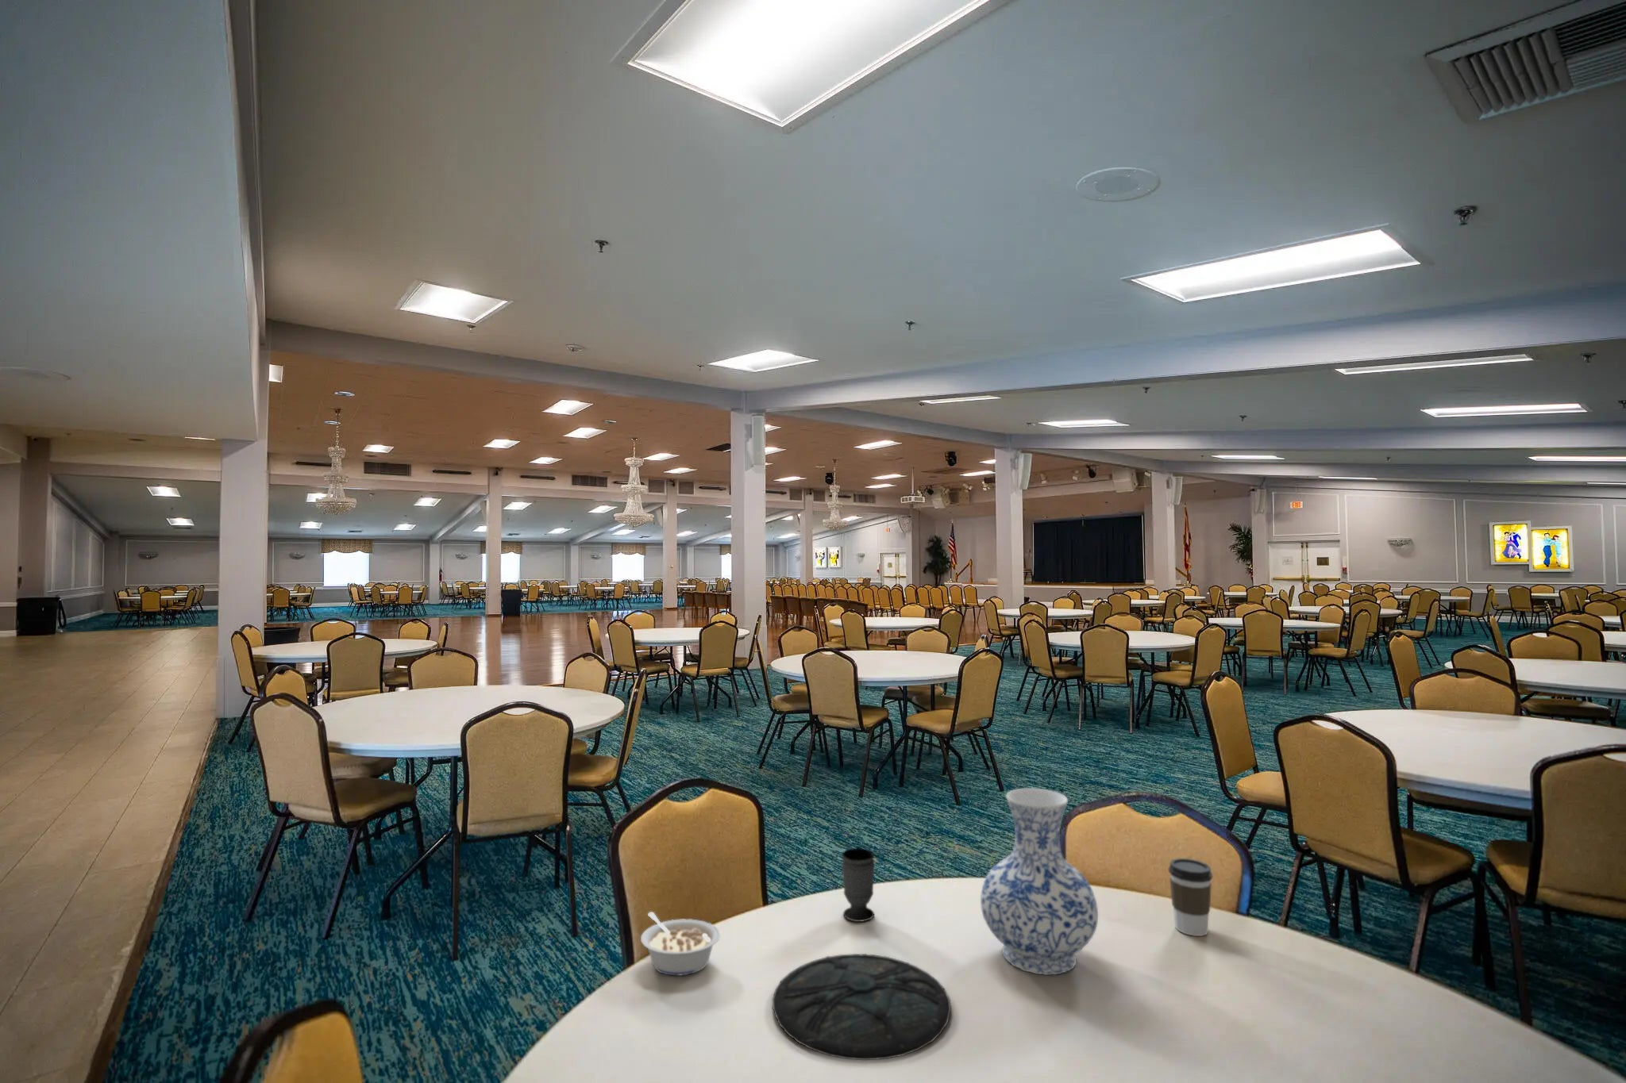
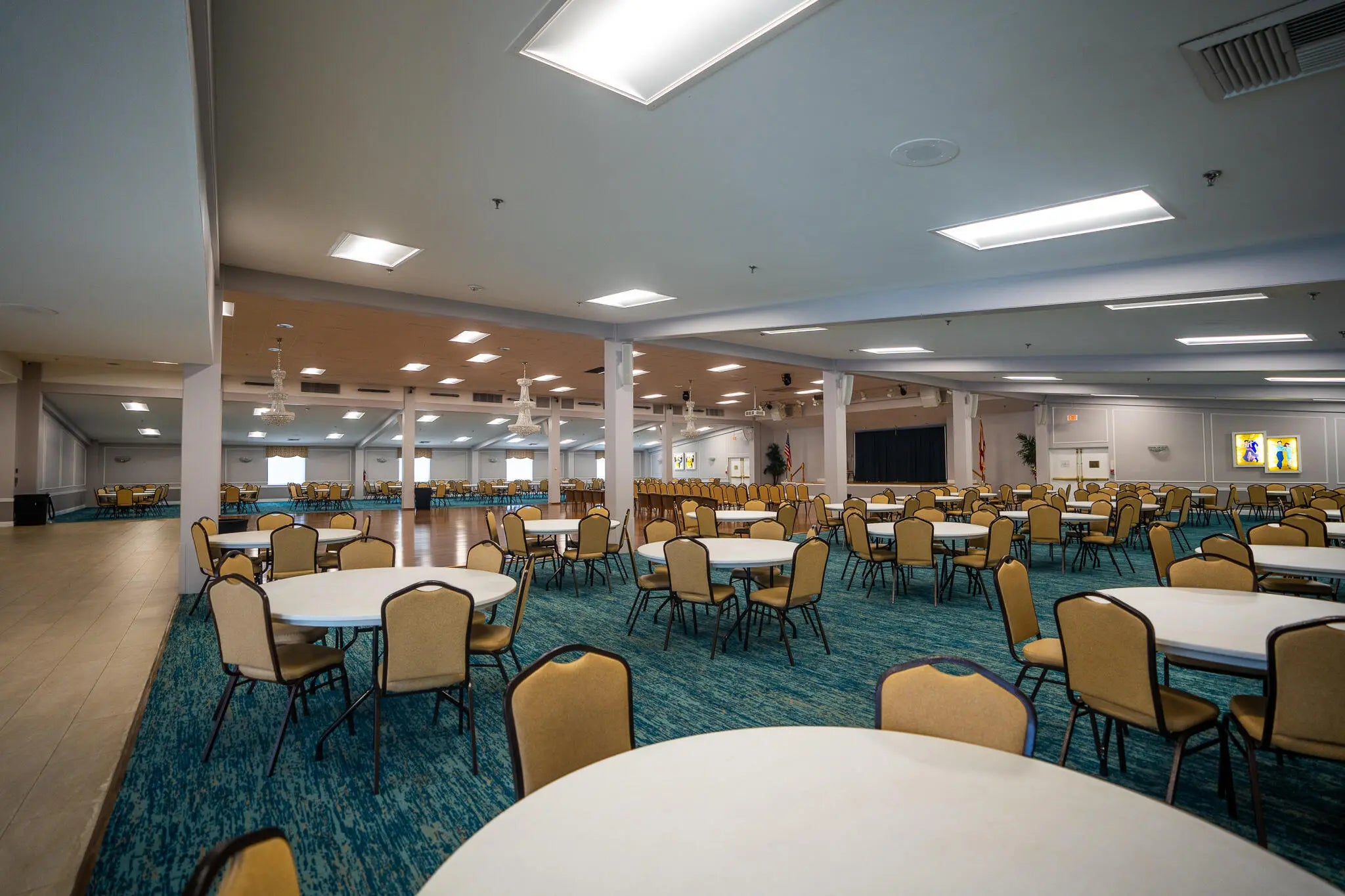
- cup (858, 884)
- plate (861, 991)
- coffee cup (1190, 897)
- vase (1037, 876)
- legume (677, 945)
